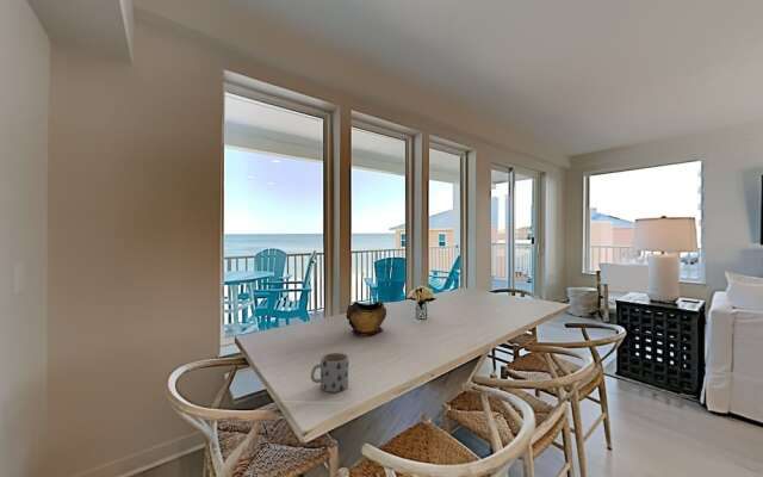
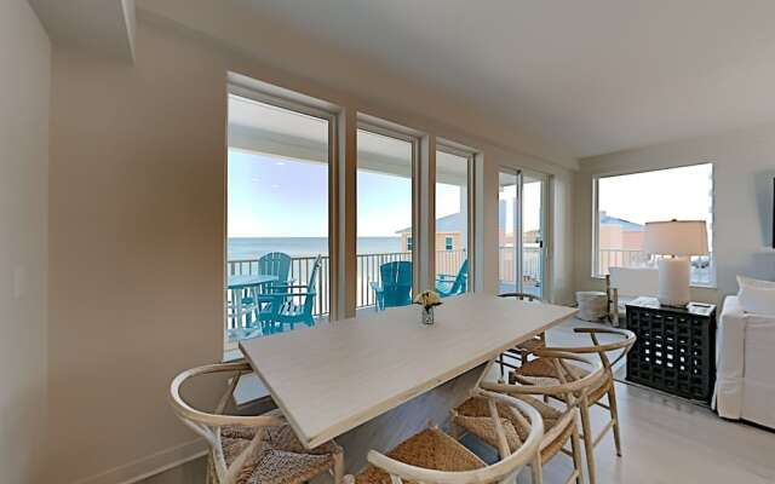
- mug (329, 372)
- decorative bowl (366, 315)
